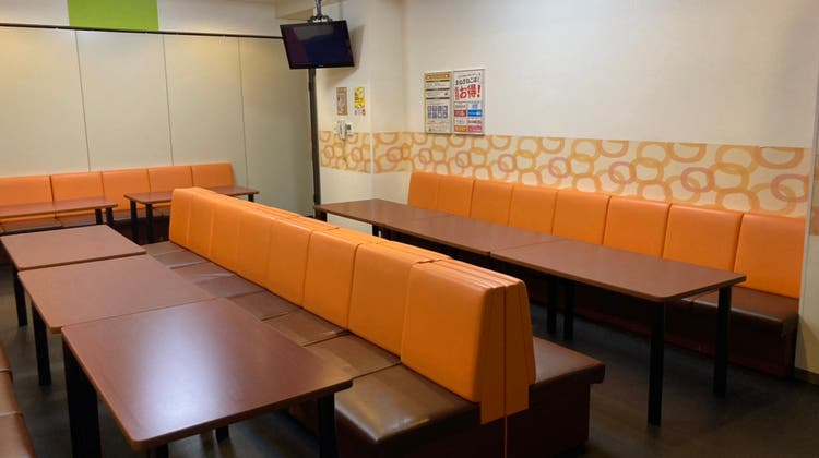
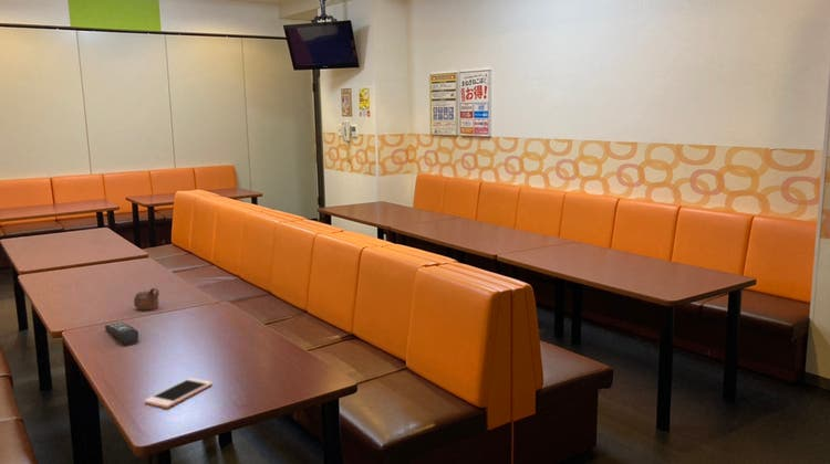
+ cup (146, 297)
+ cell phone (179, 391)
+ remote control (122, 330)
